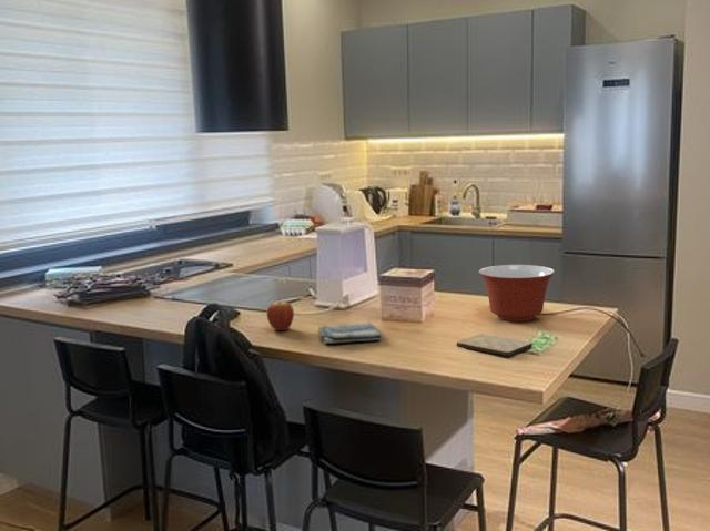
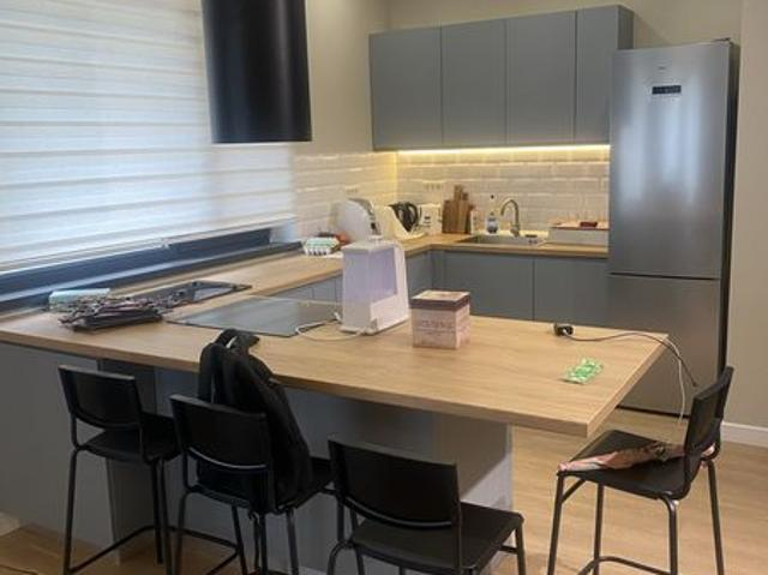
- fruit (280, 314)
- mixing bowl (516, 294)
- cutting board (494, 344)
- dish towel (348, 330)
